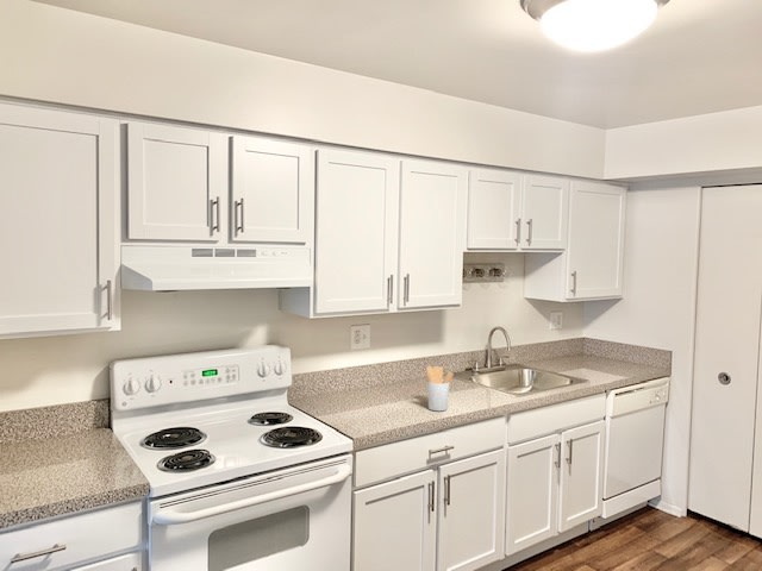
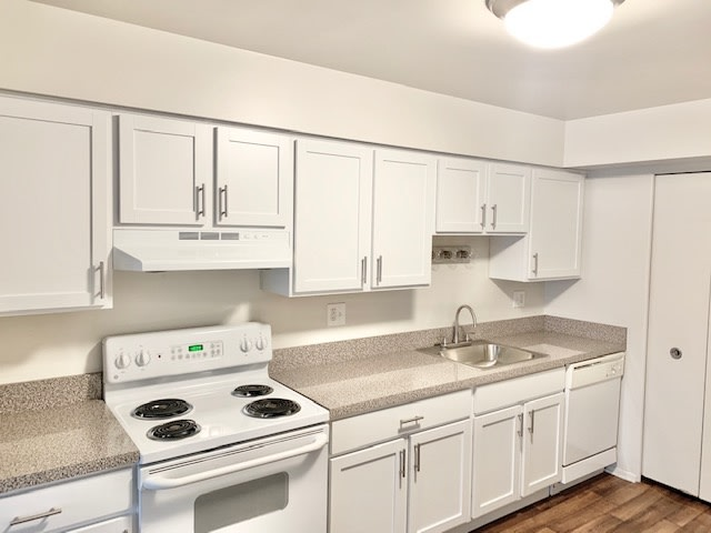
- utensil holder (437, 387)
